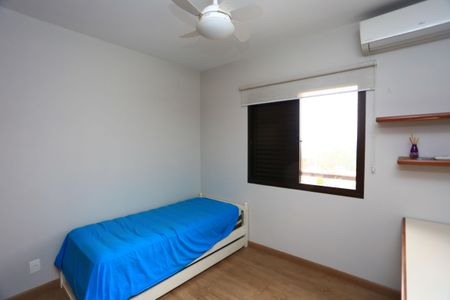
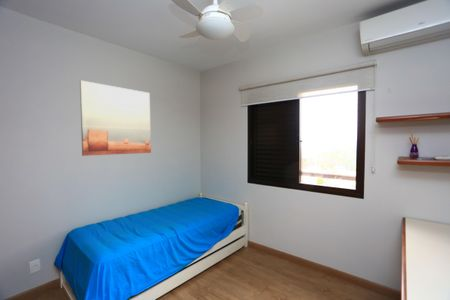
+ wall art (119, 121)
